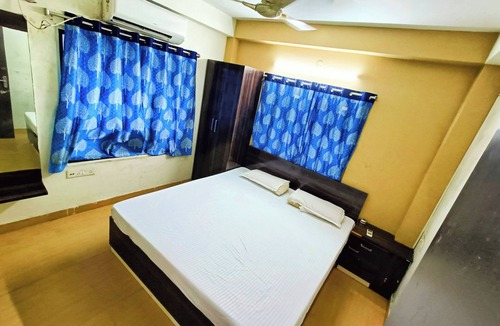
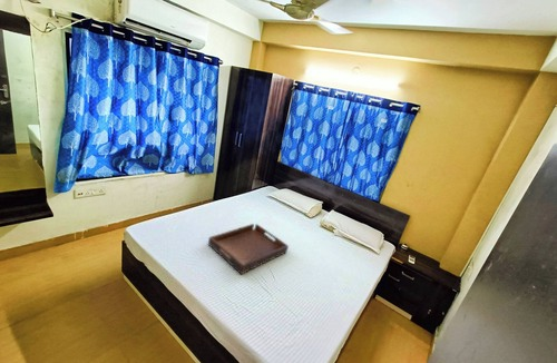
+ serving tray (250, 244)
